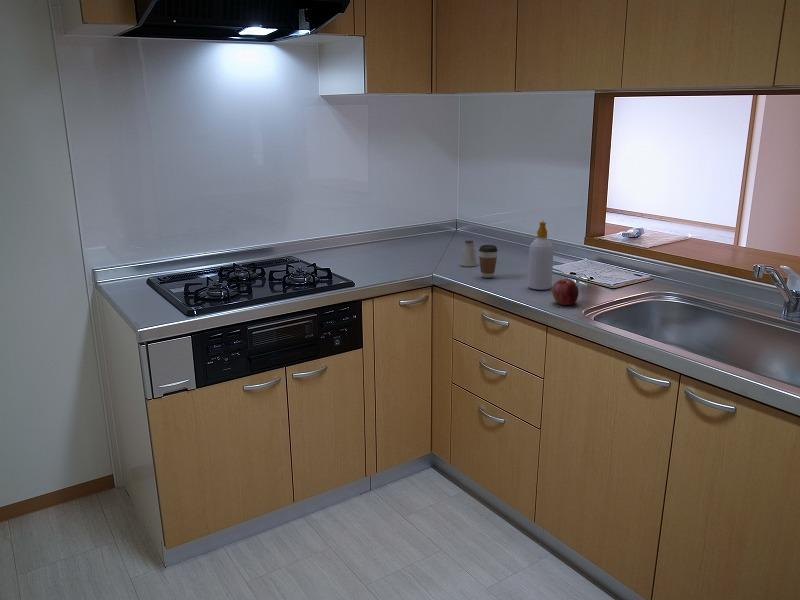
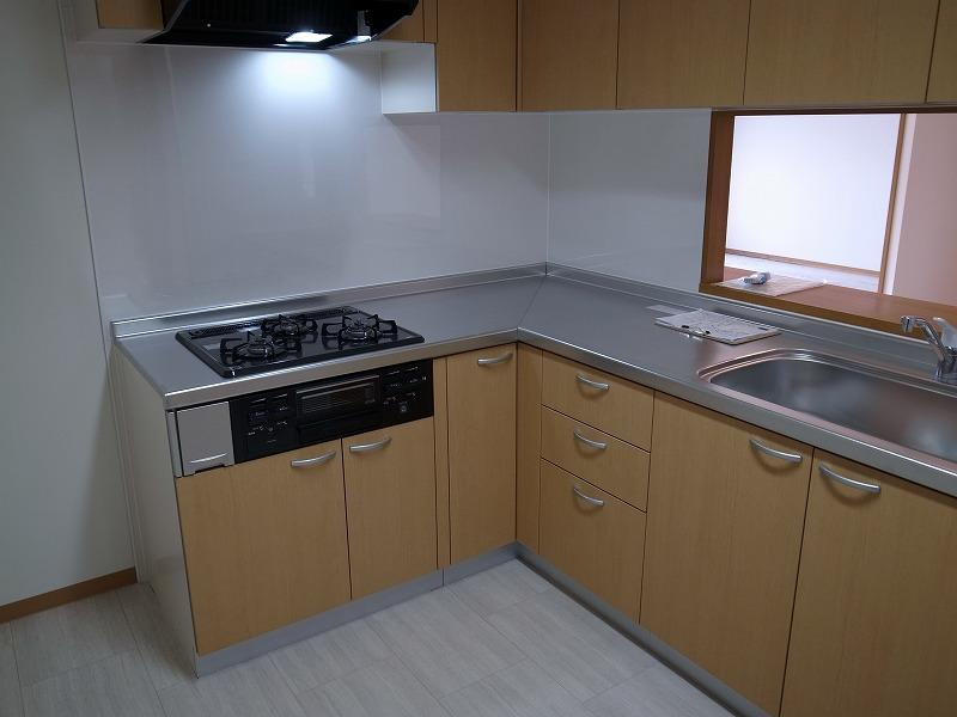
- apple (565, 291)
- soap bottle (541, 254)
- saltshaker (468, 252)
- coffee cup (487, 261)
